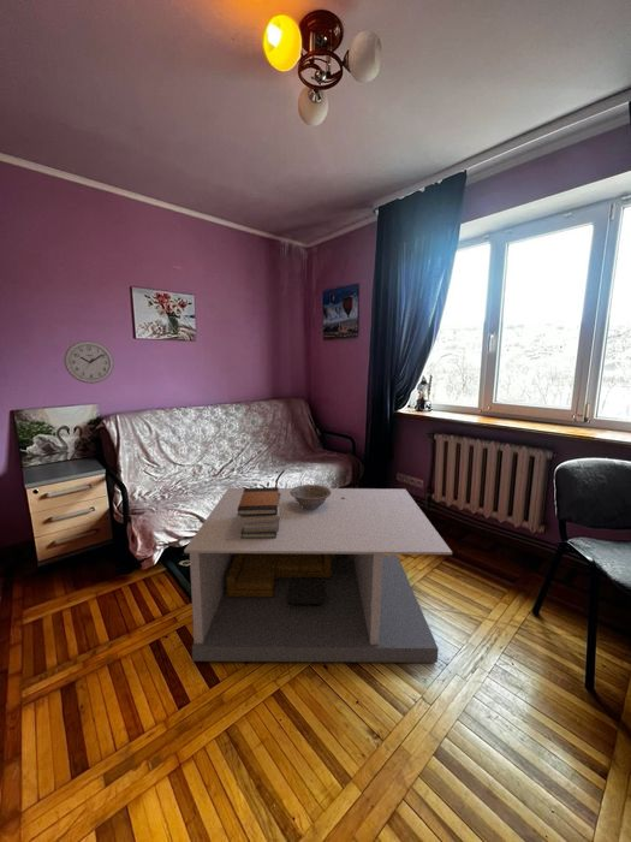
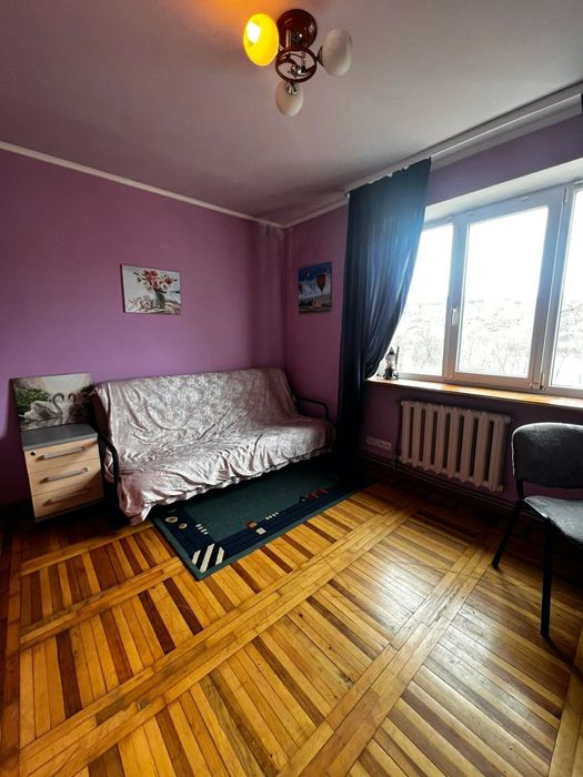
- decorative bowl (310, 498)
- coffee table (316, 559)
- wall clock (89, 362)
- book stack (260, 511)
